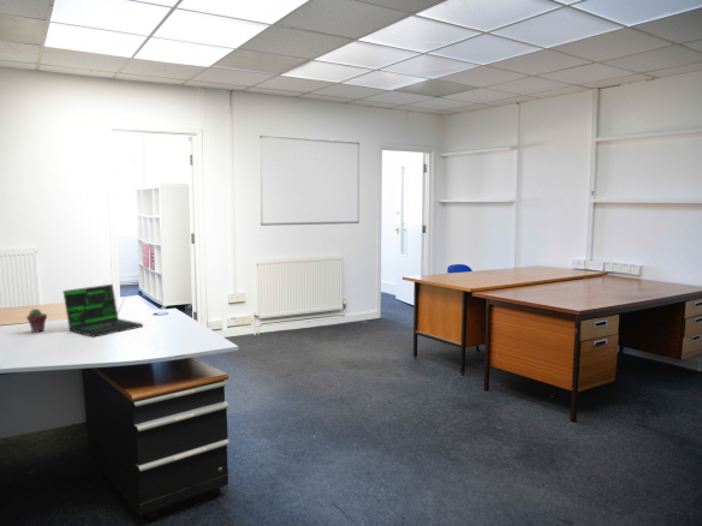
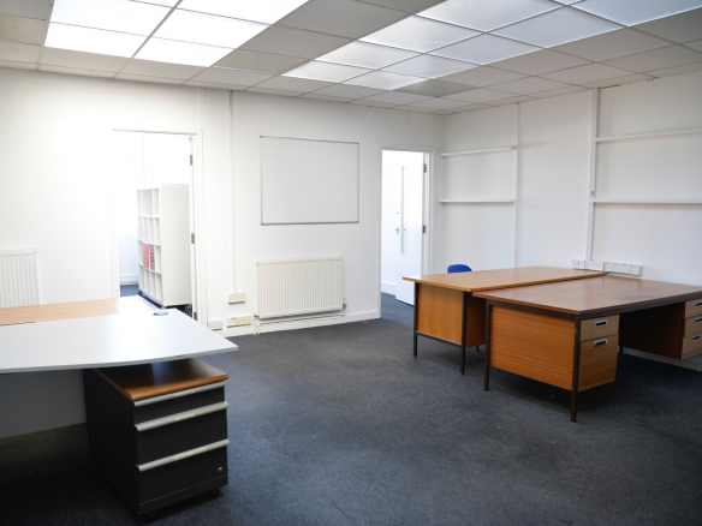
- potted succulent (36, 319)
- laptop (109, 307)
